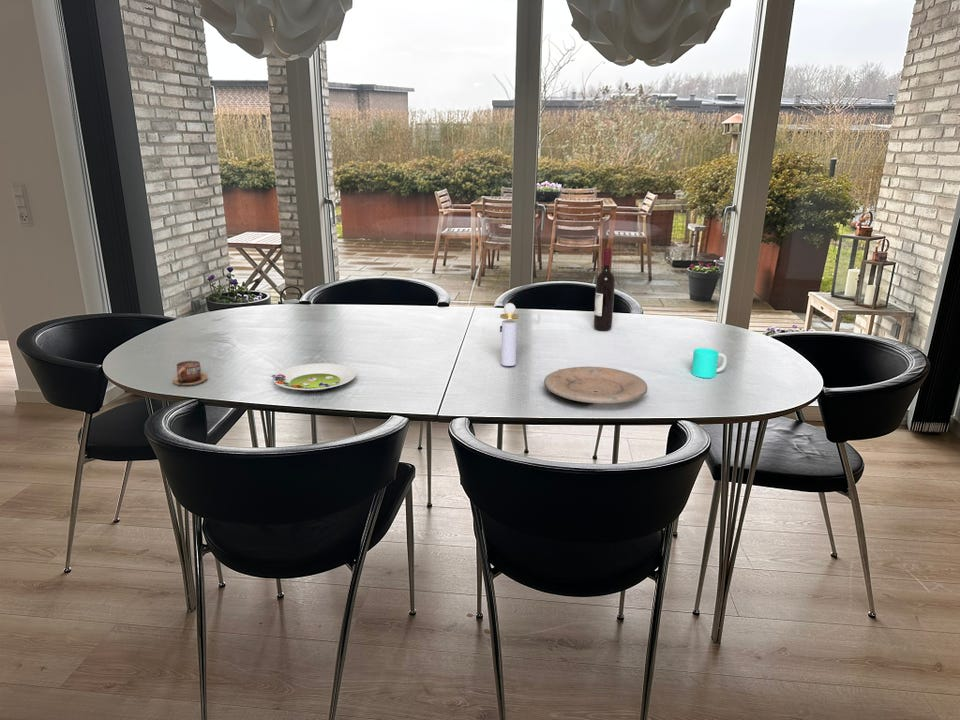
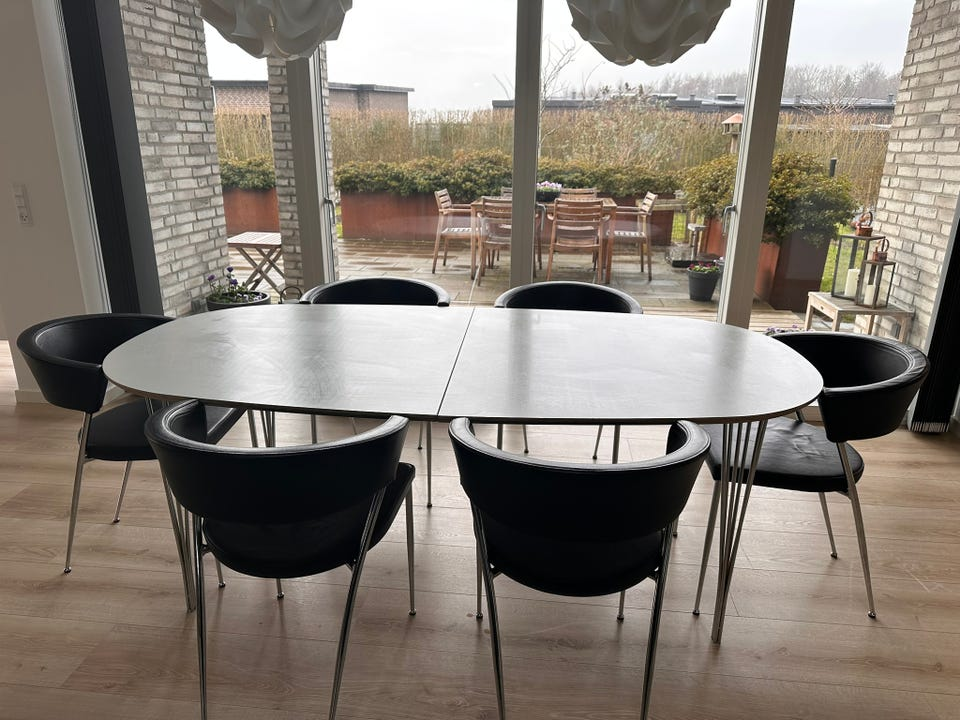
- perfume bottle (509, 335)
- wine bottle (605, 289)
- salad plate (315, 377)
- plate (594, 387)
- cup (709, 362)
- cup (188, 372)
